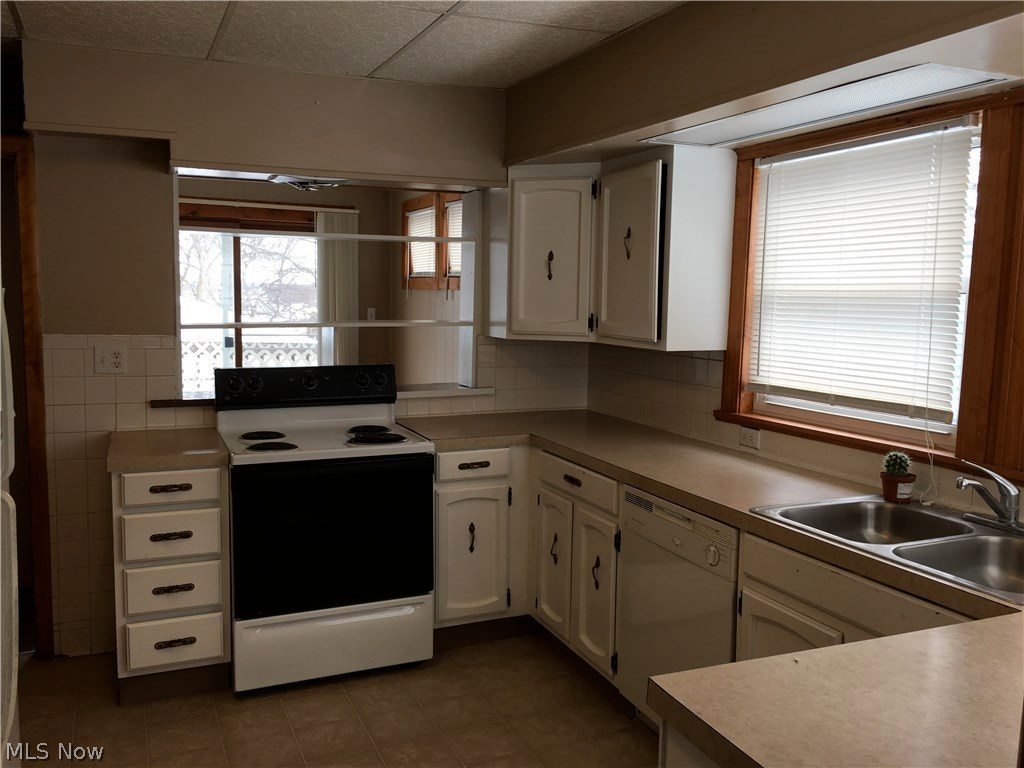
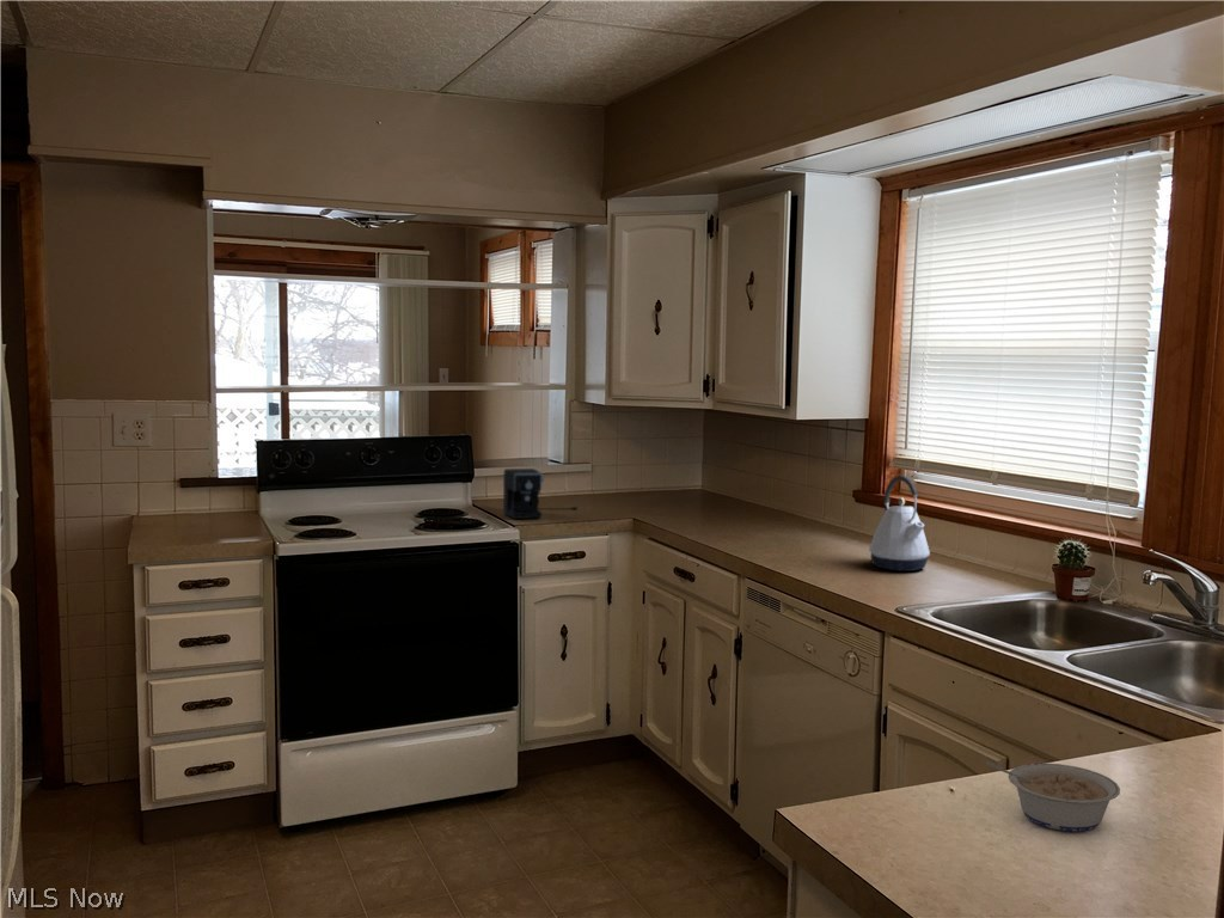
+ legume (1058, 796)
+ kettle (901, 521)
+ coffee maker (540, 489)
